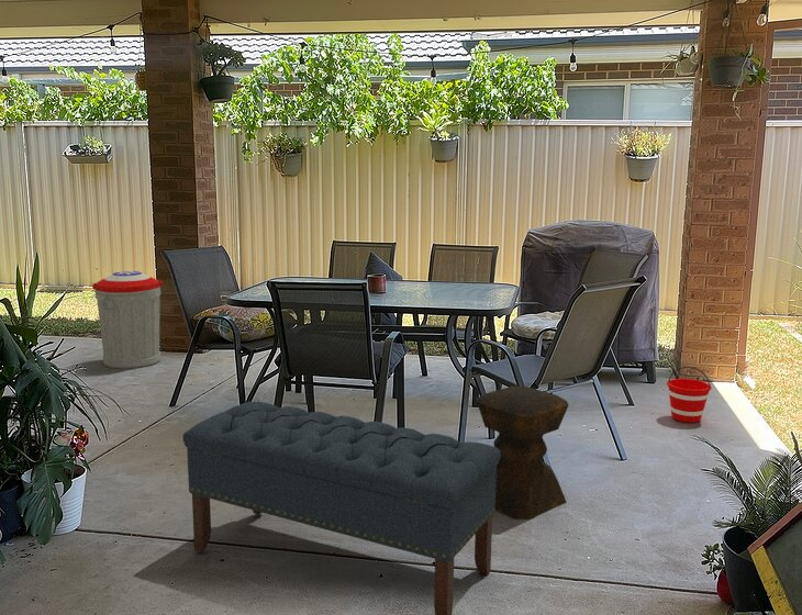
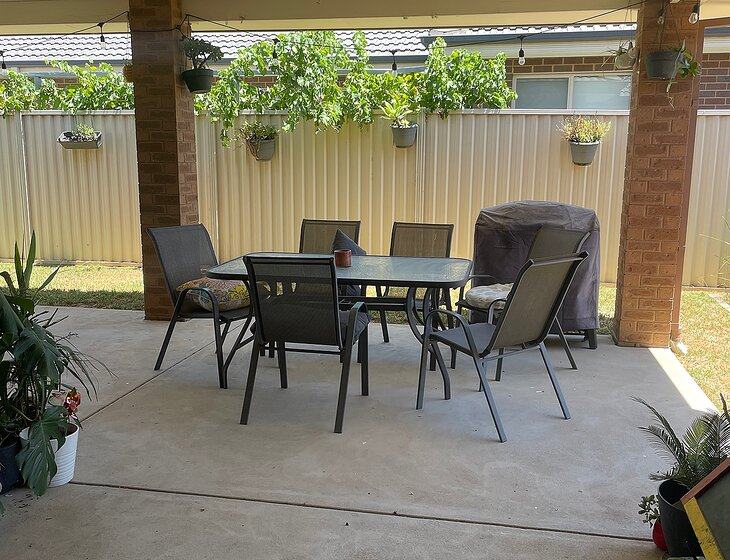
- trash can (130, 317)
- stool (520, 447)
- bench (338, 497)
- bucket (688, 392)
